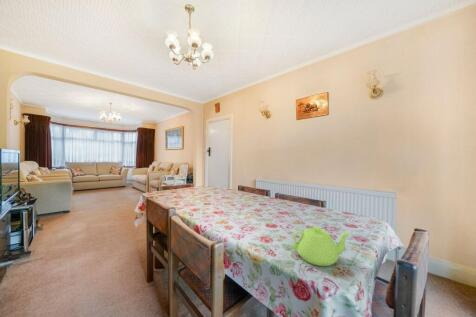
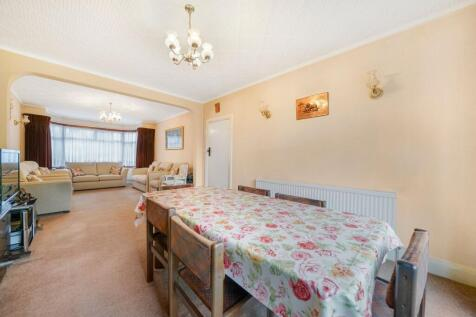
- teapot (319, 242)
